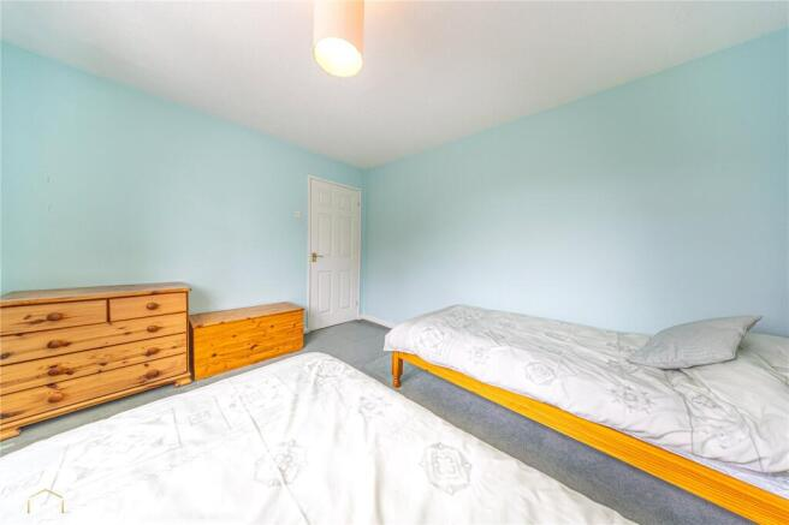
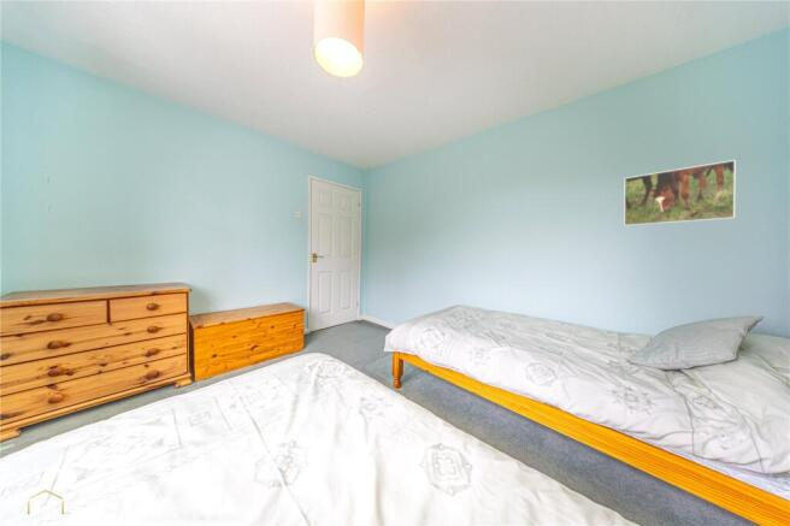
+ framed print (673, 196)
